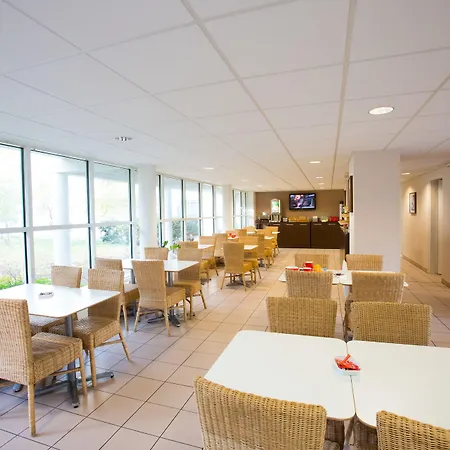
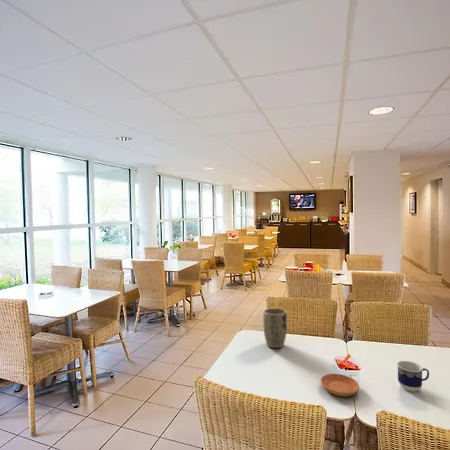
+ cup (413, 377)
+ plant pot (275, 328)
+ saucer (339, 385)
